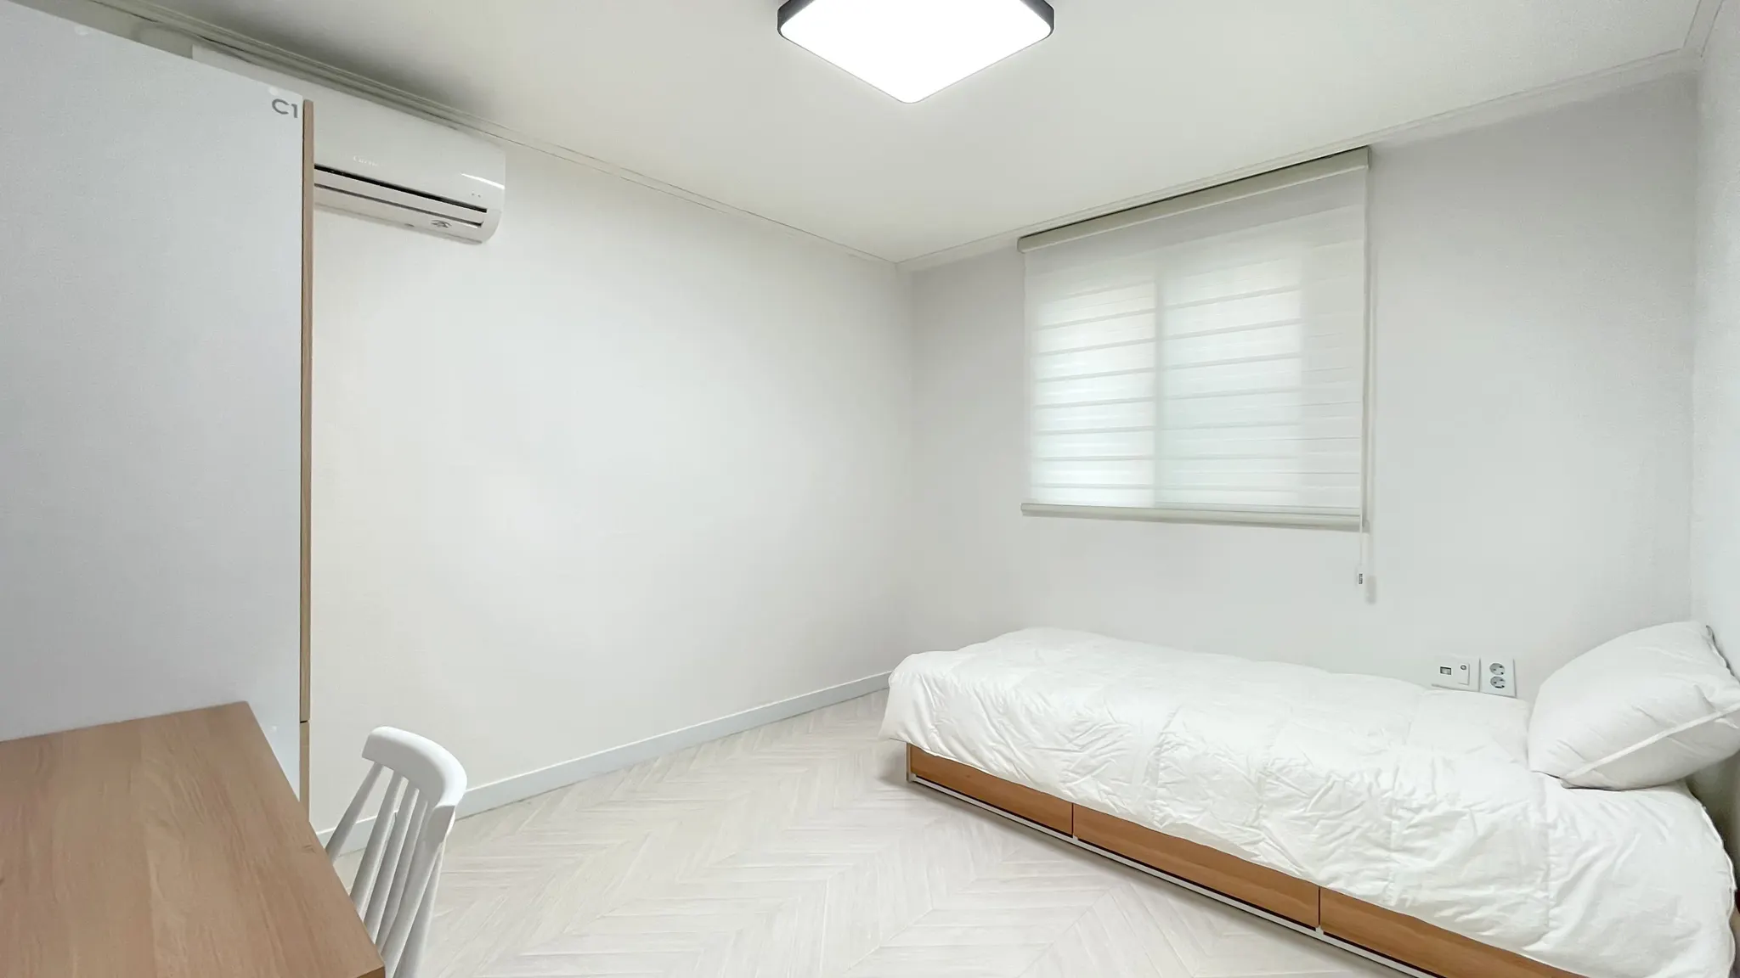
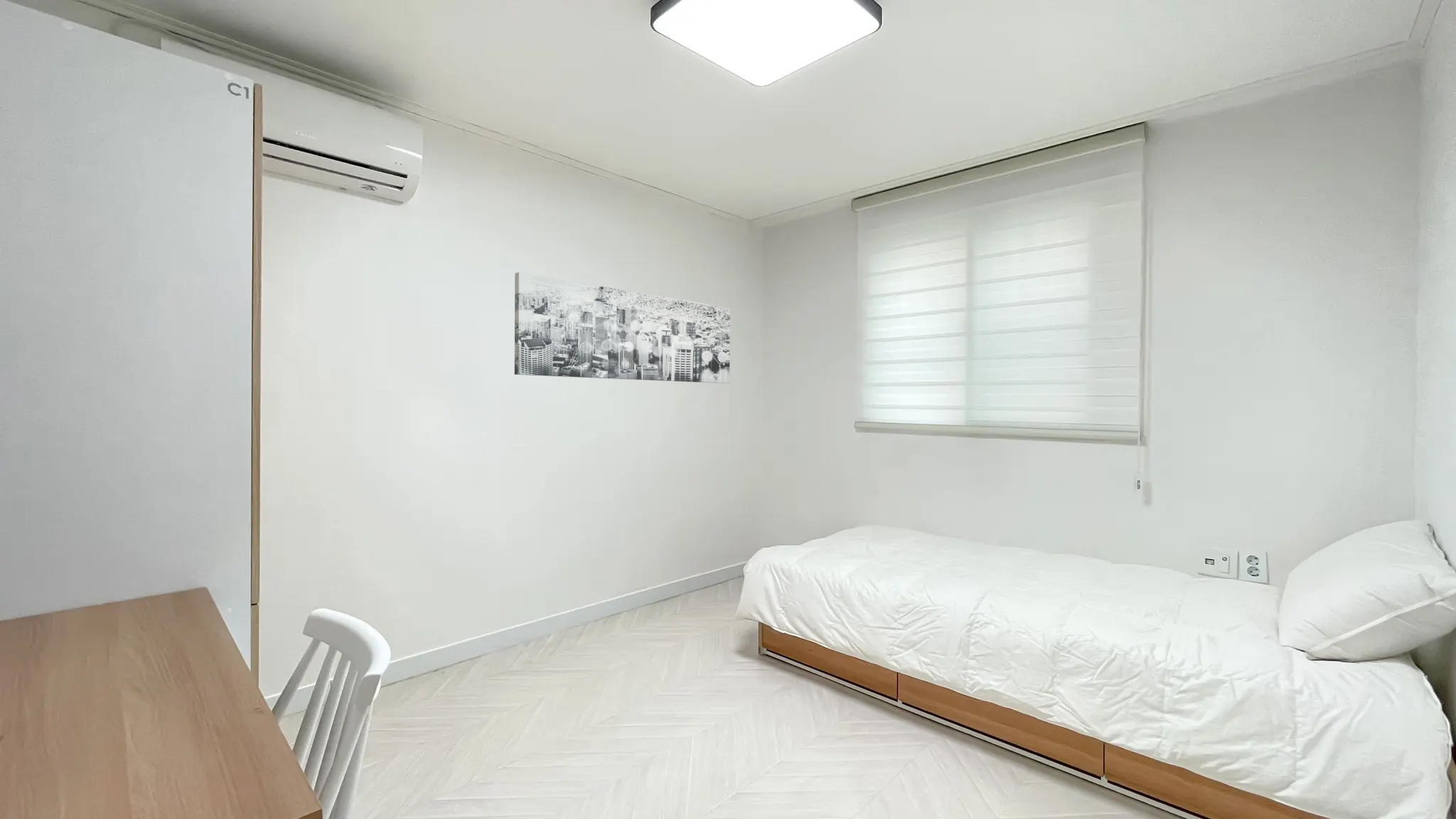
+ wall art (638, 336)
